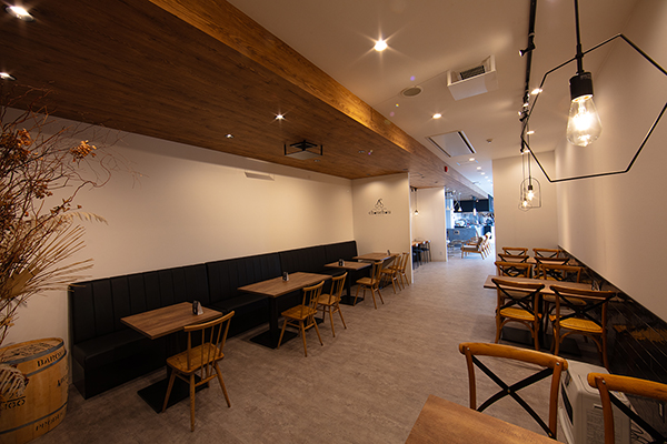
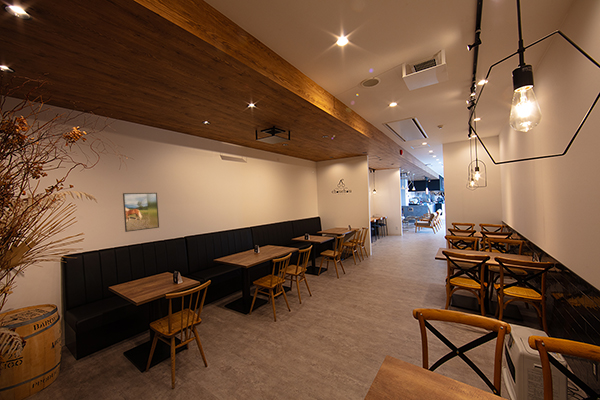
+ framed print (141, 211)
